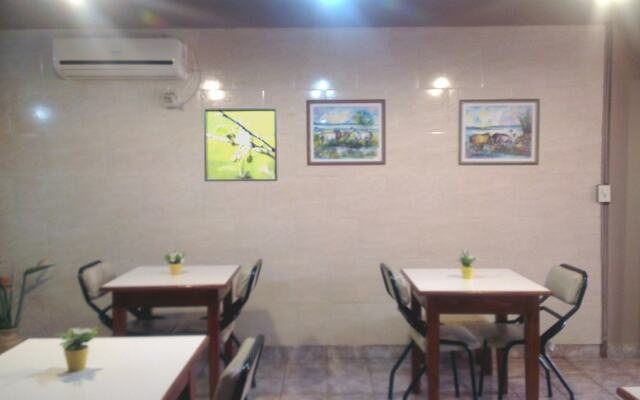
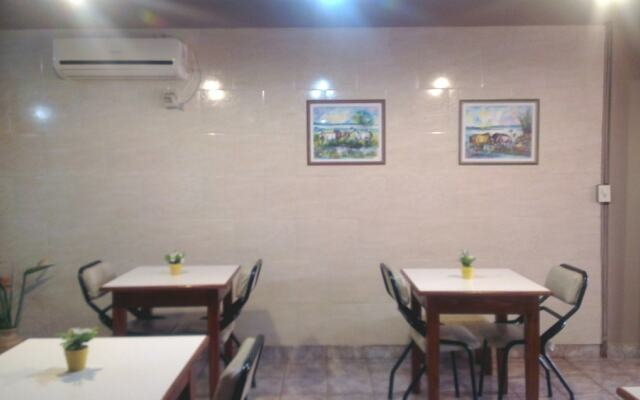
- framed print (240, 144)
